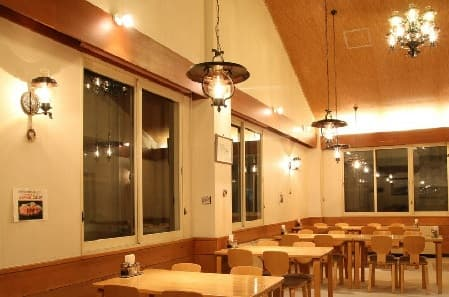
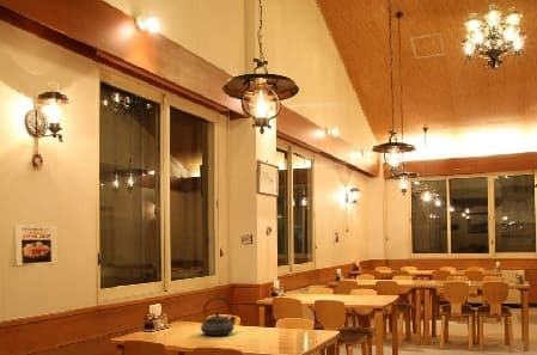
+ teapot (219, 316)
